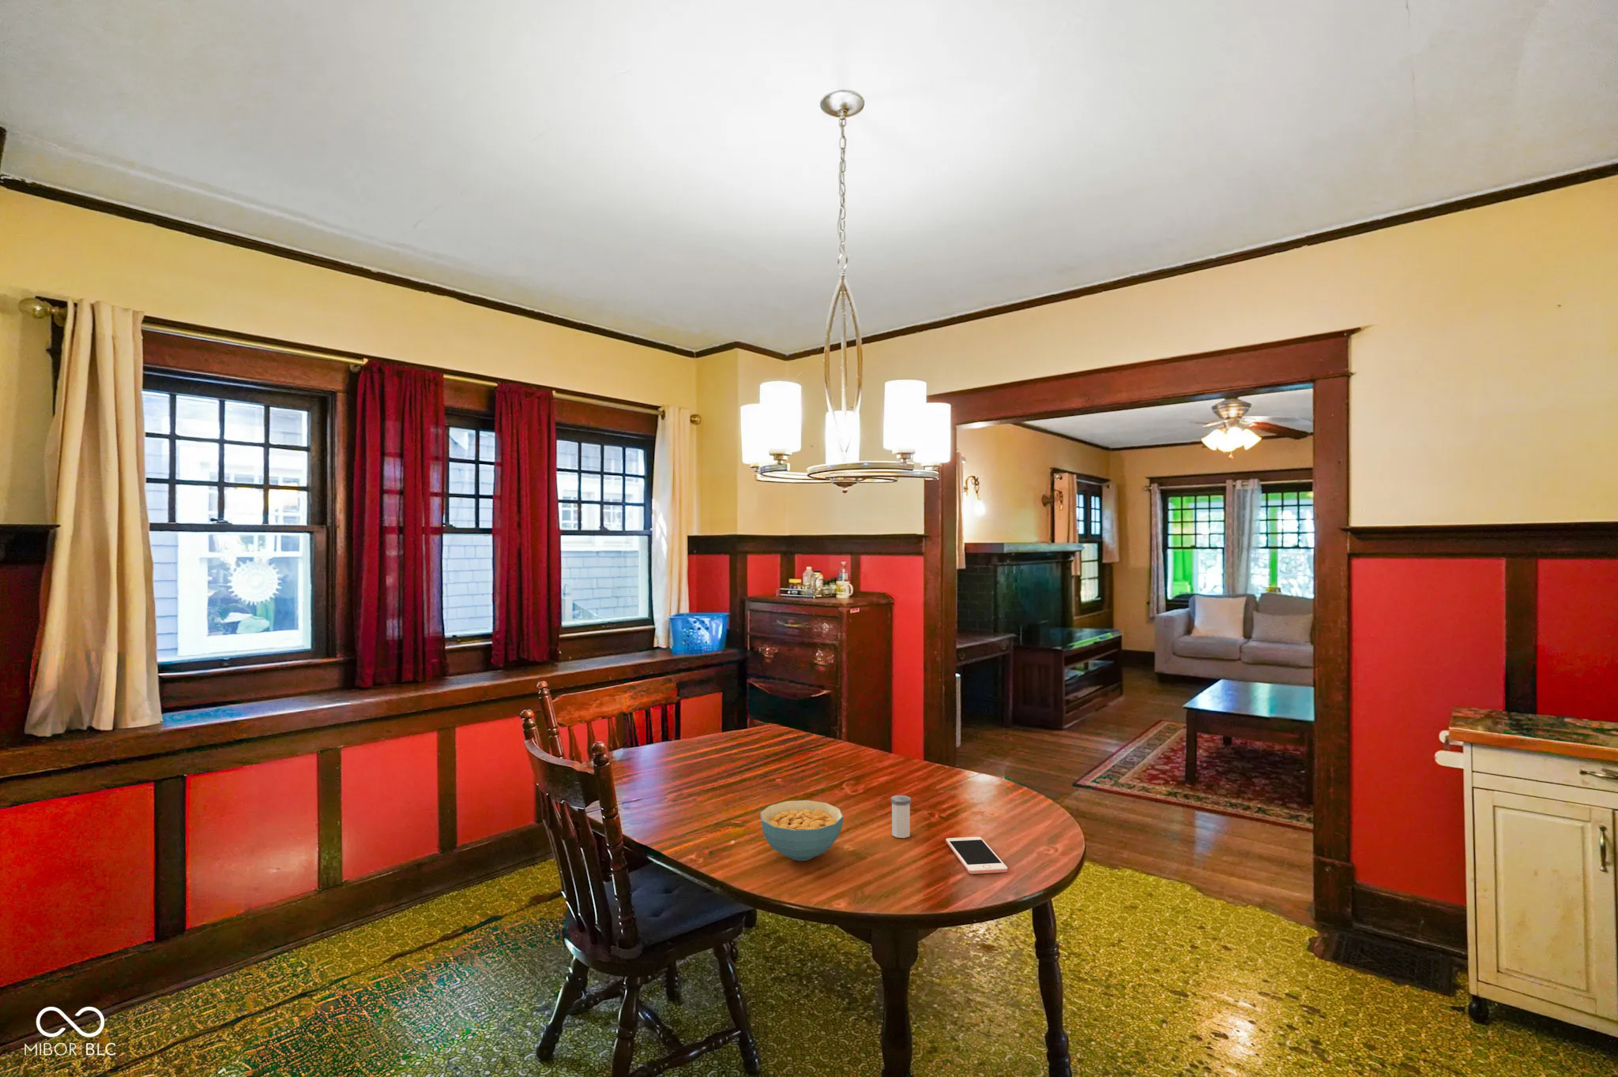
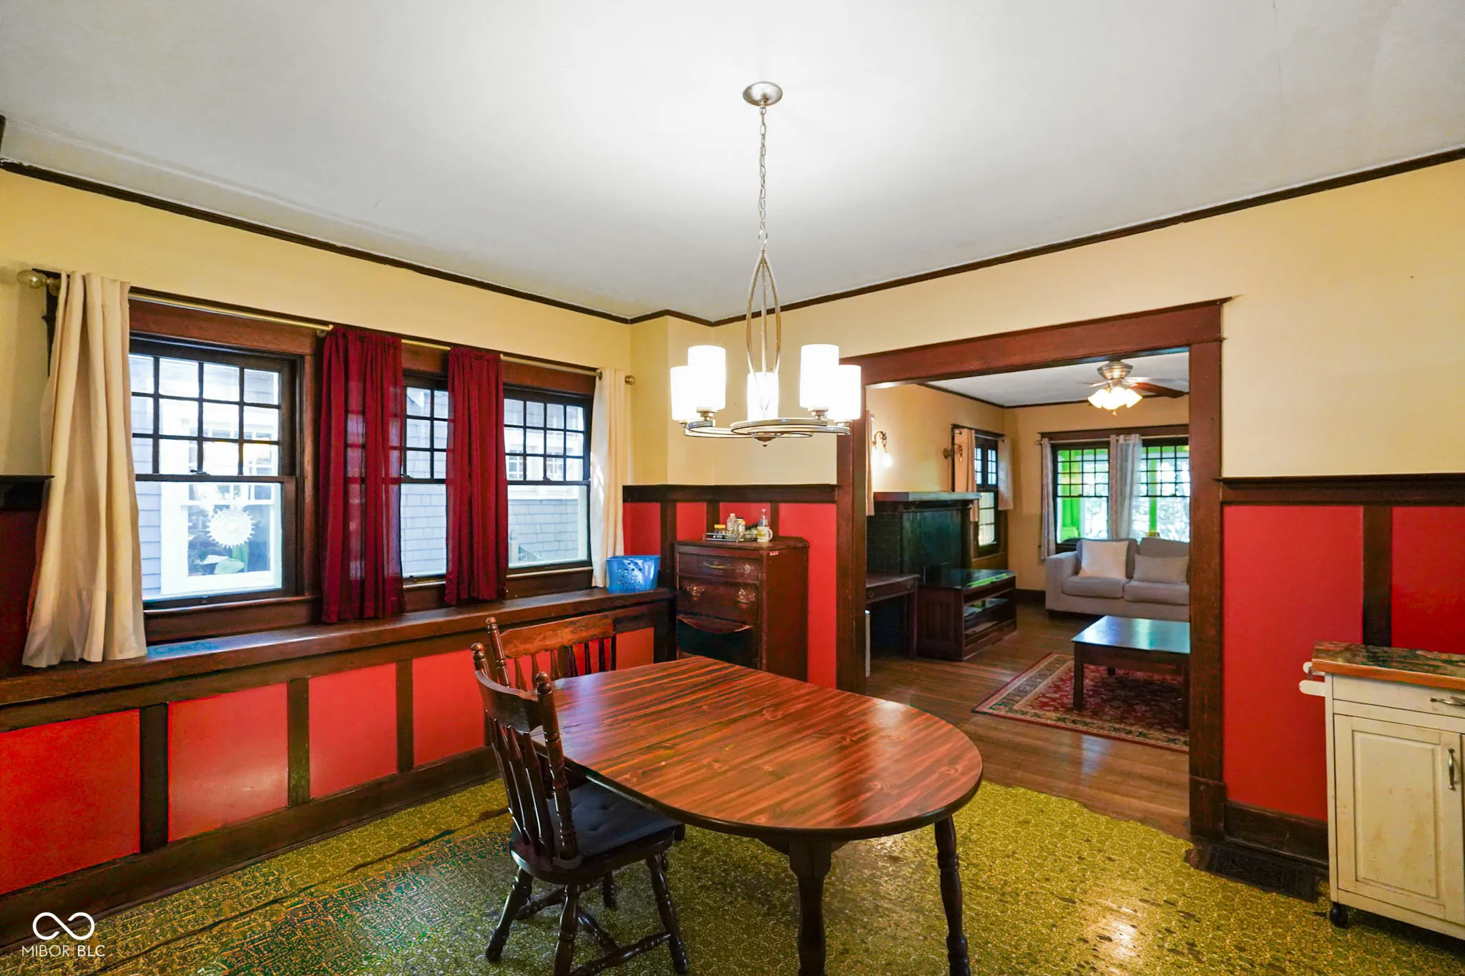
- cereal bowl (801, 834)
- salt shaker (901, 816)
- cell phone (974, 853)
